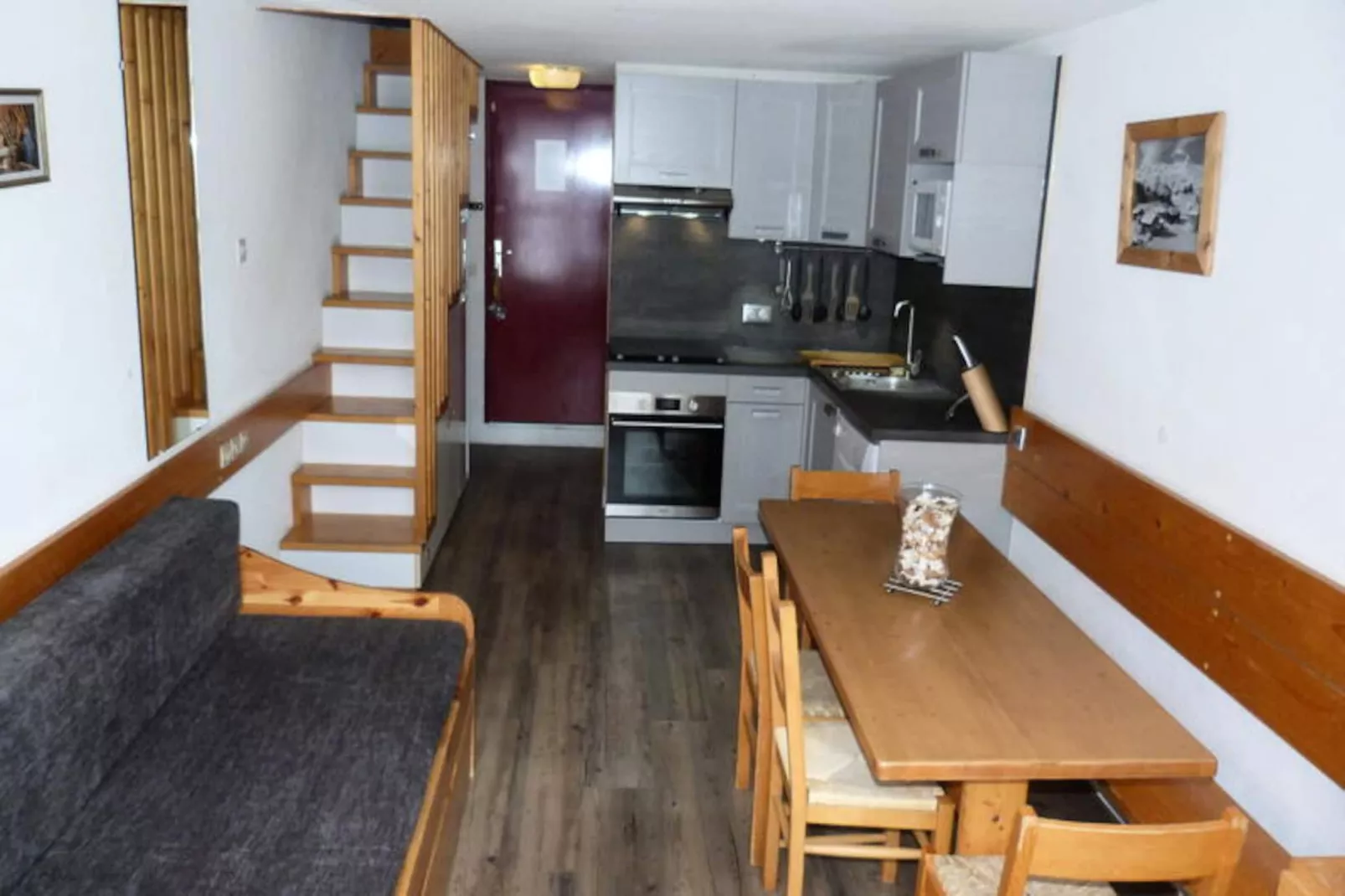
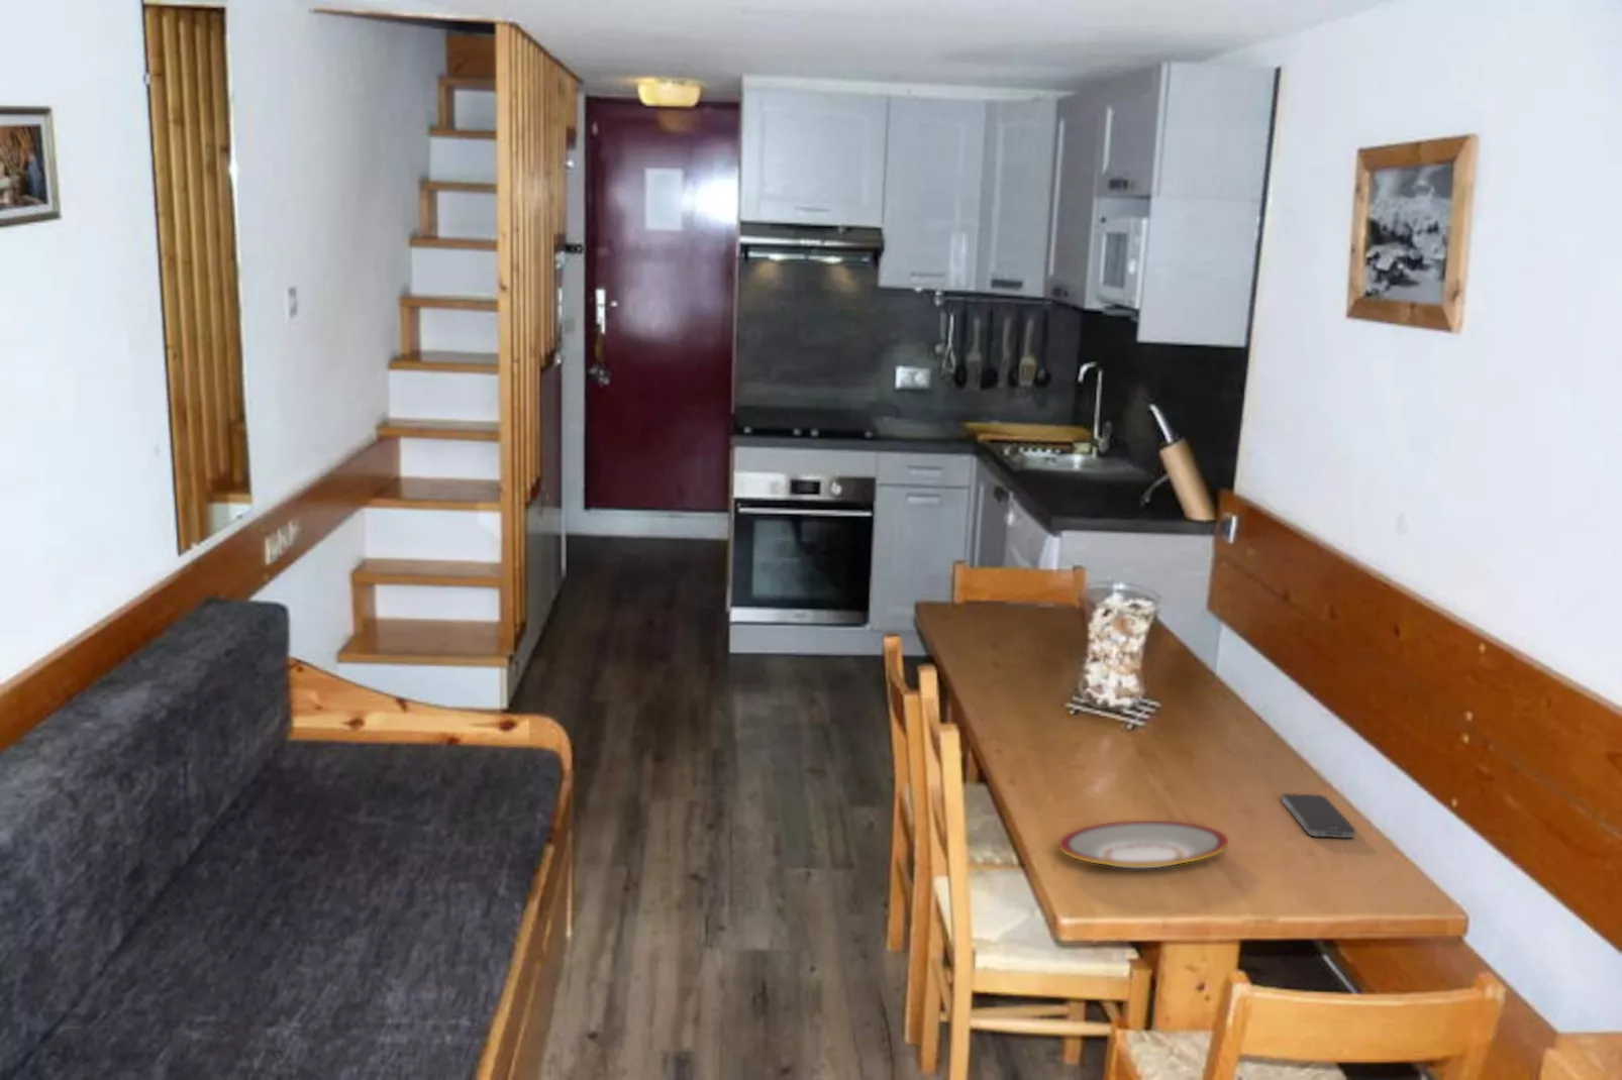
+ plate (1143, 847)
+ smartphone (1317, 815)
